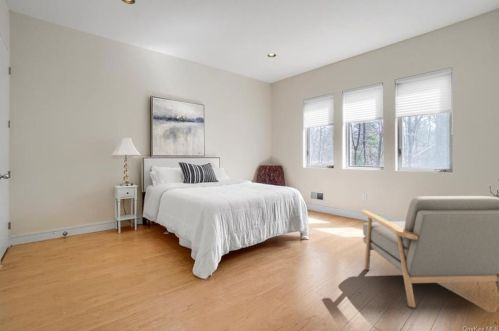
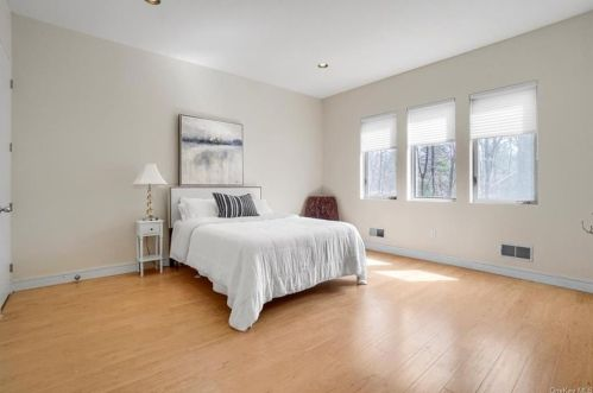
- armchair (424, 237)
